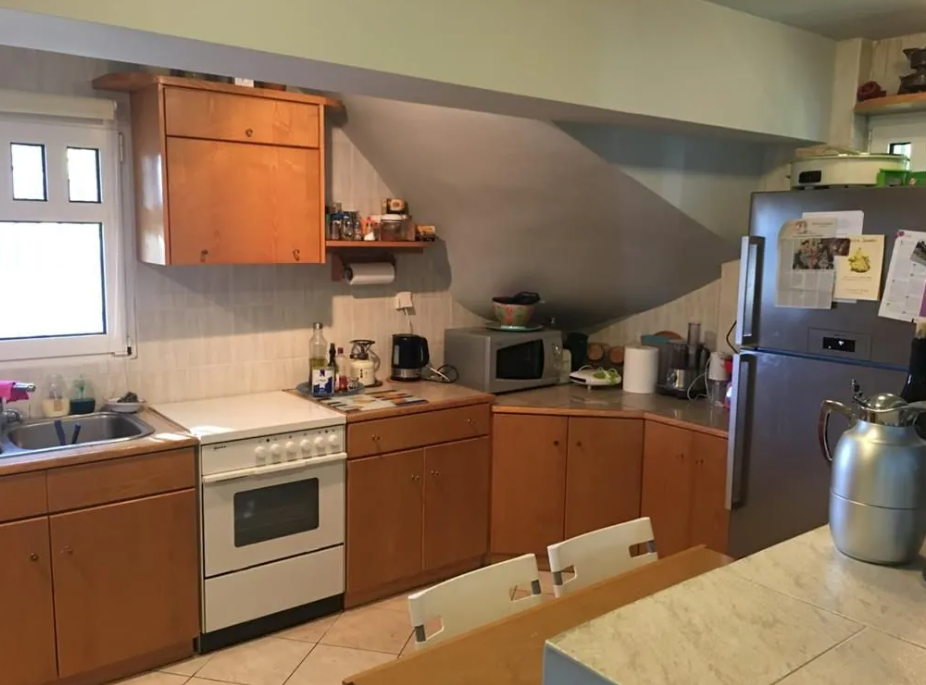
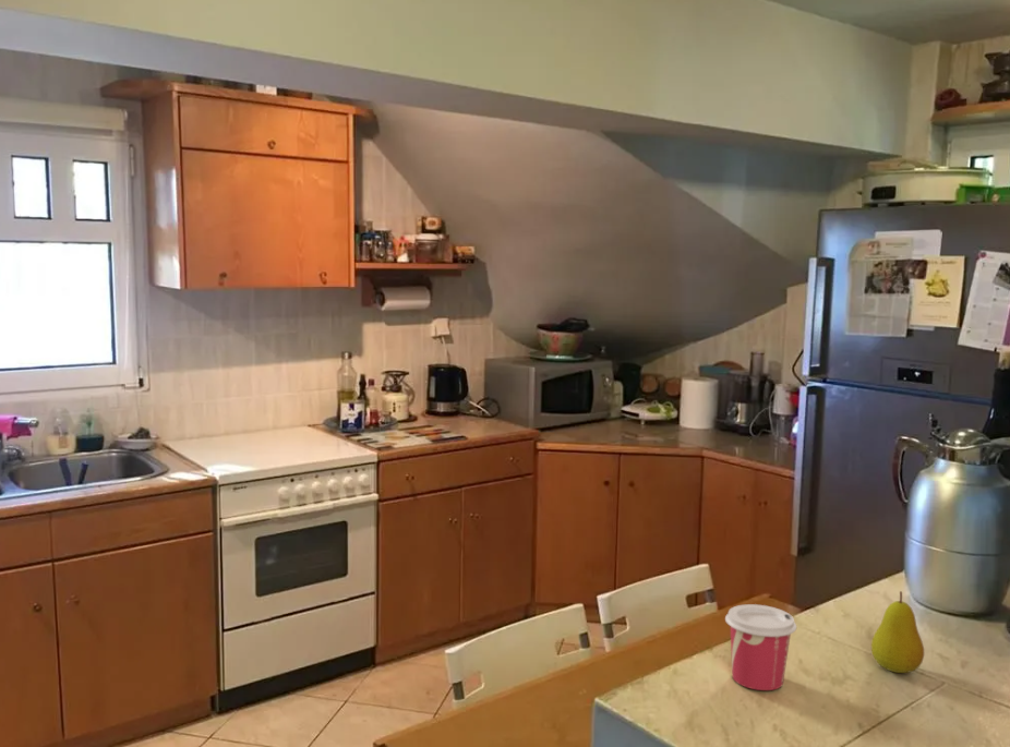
+ fruit (899, 629)
+ cup (759, 647)
